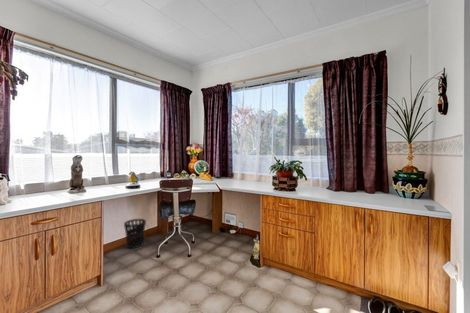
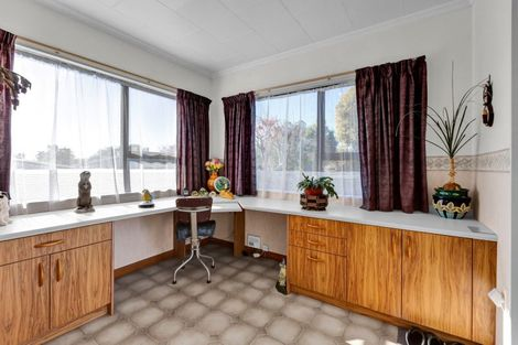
- wastebasket (135, 233)
